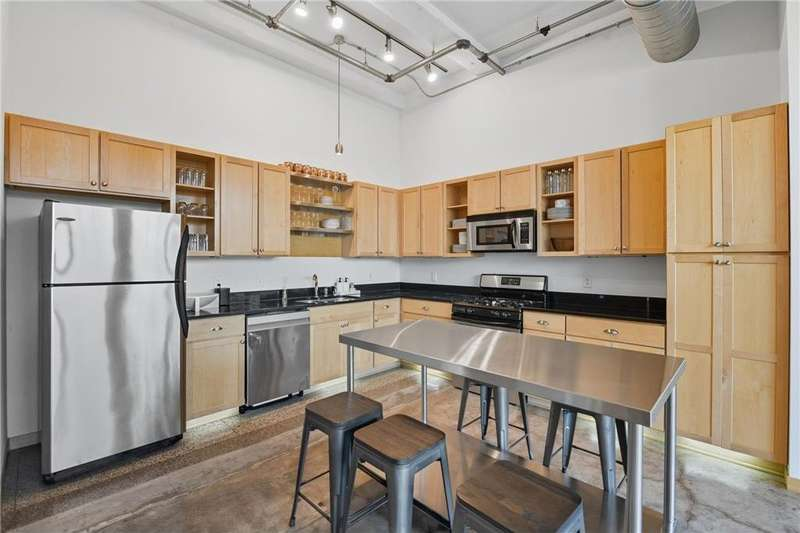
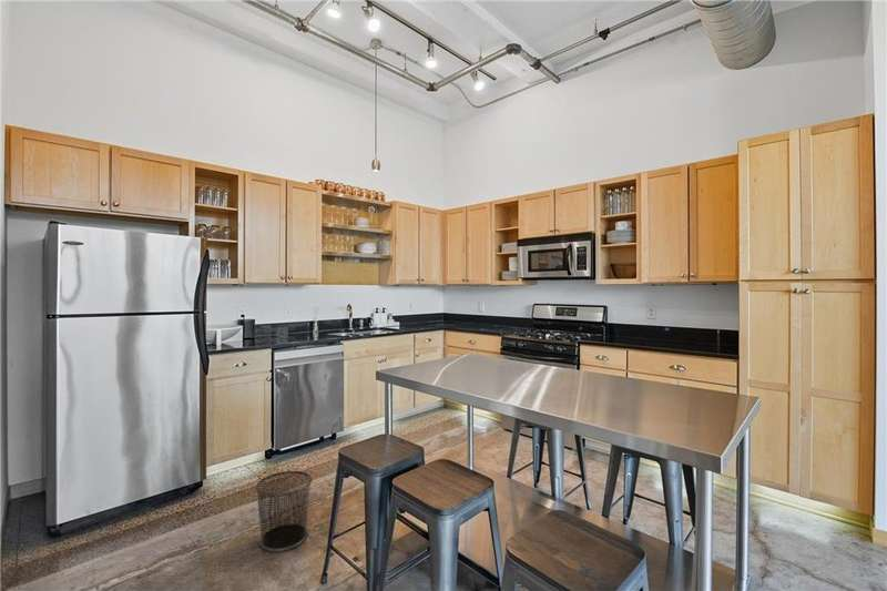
+ waste bin (284, 509)
